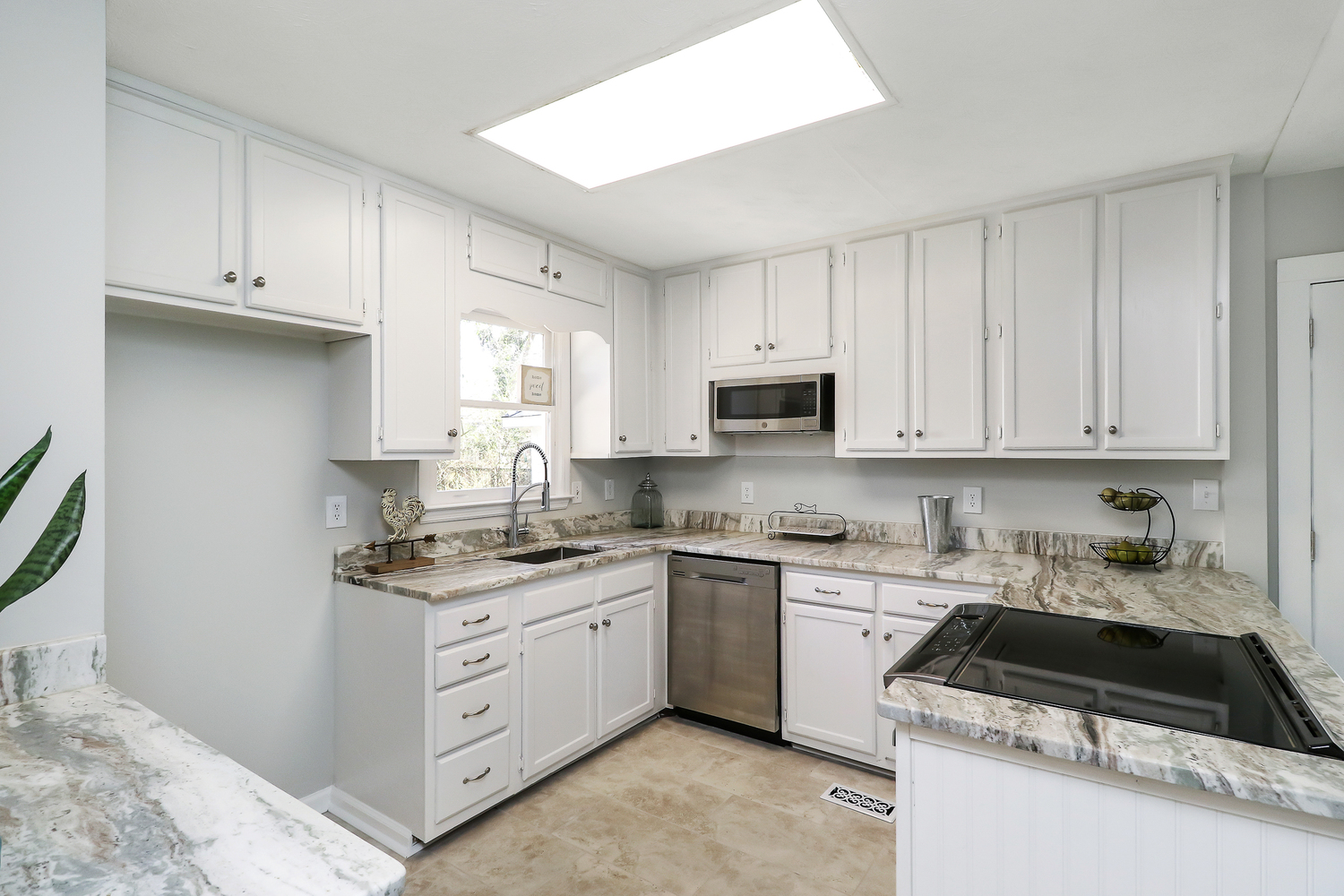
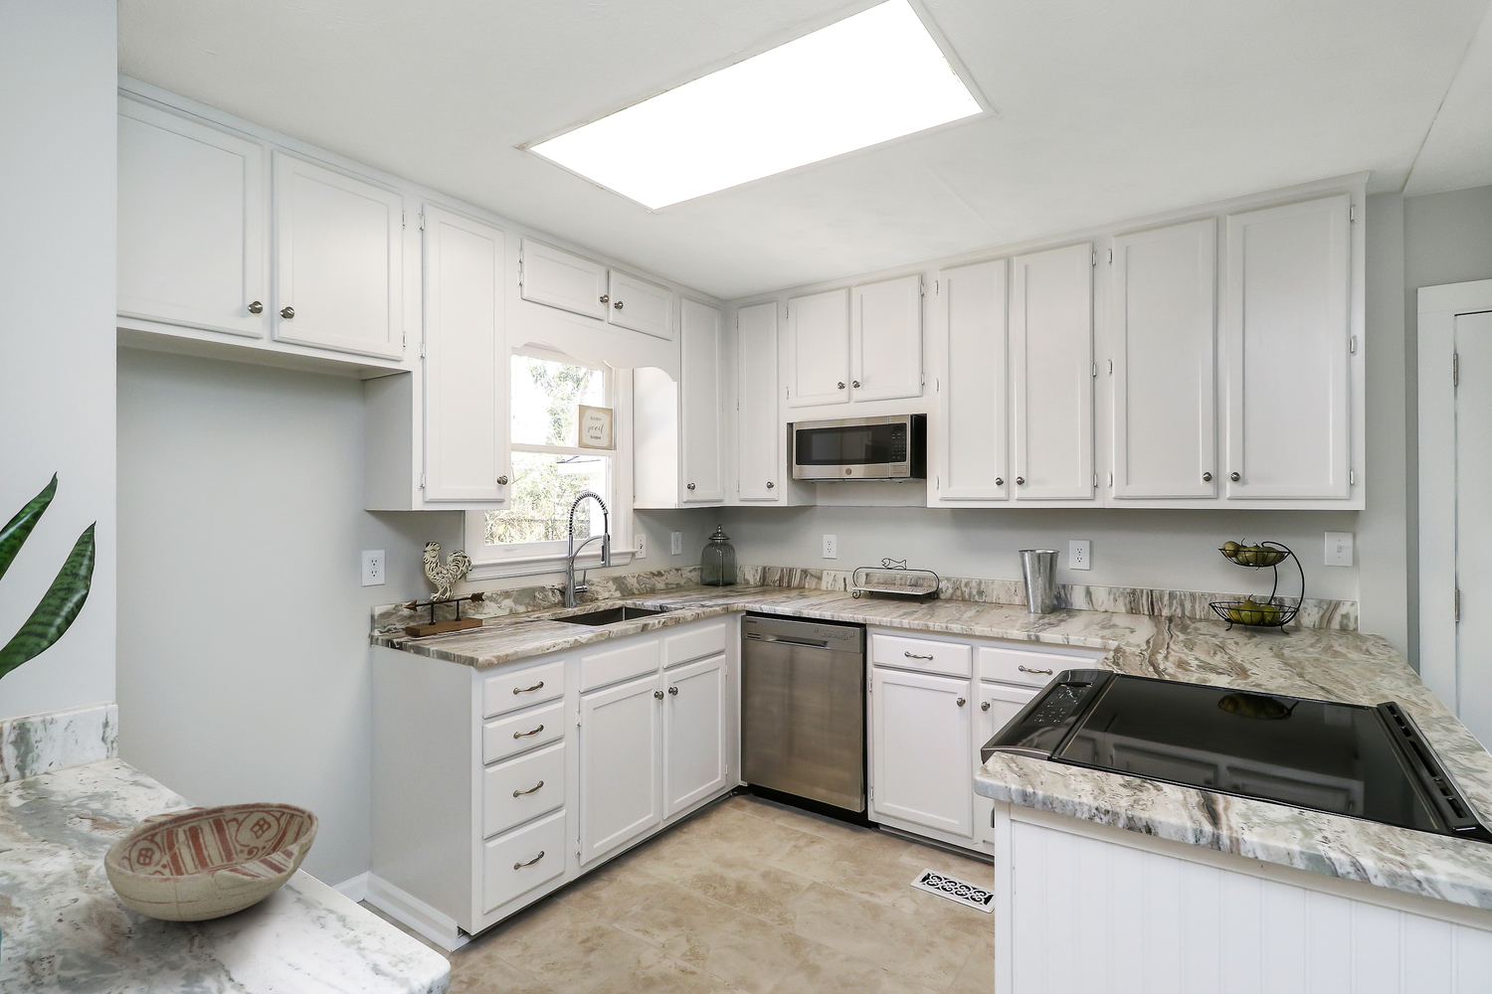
+ decorative bowl (219, 866)
